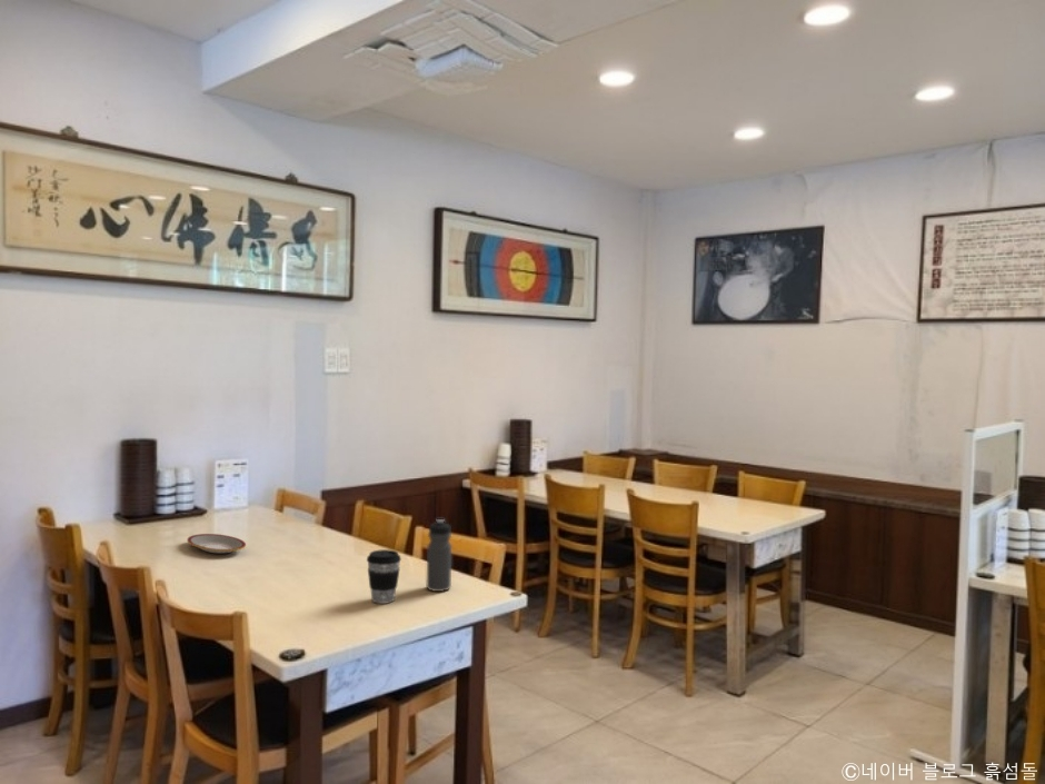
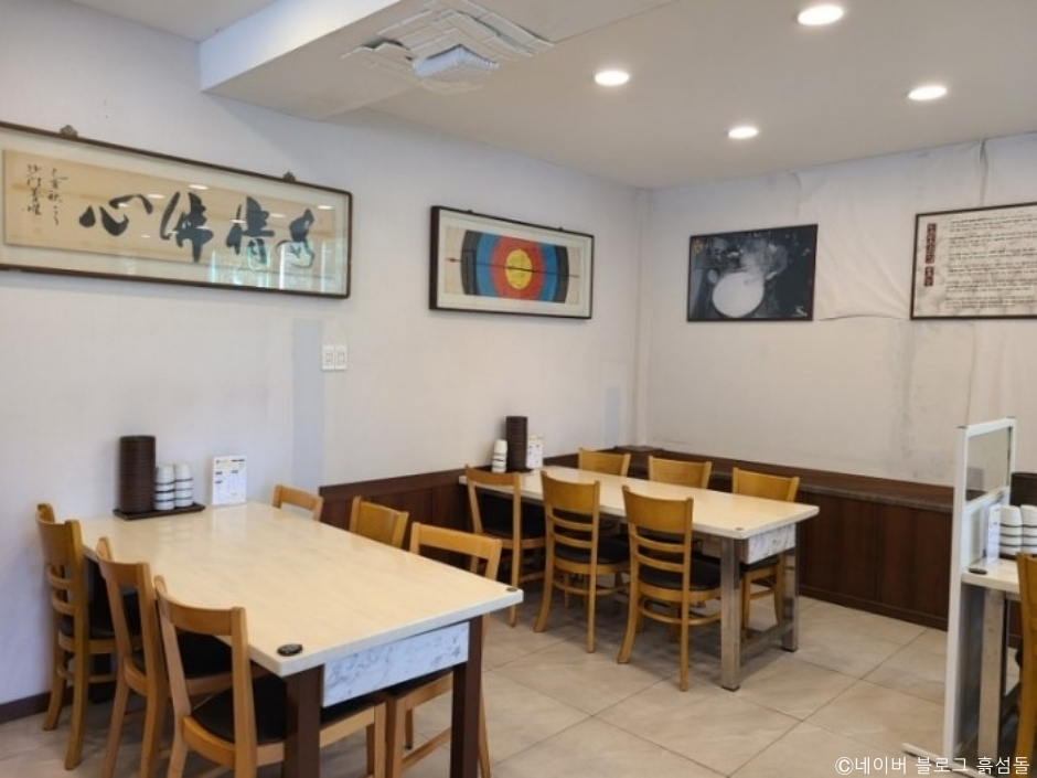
- coffee cup (382, 576)
- plate (216, 545)
- water bottle (439, 554)
